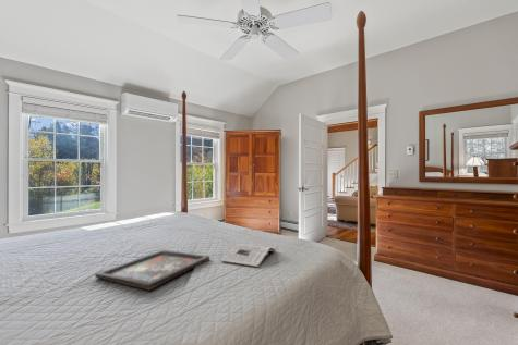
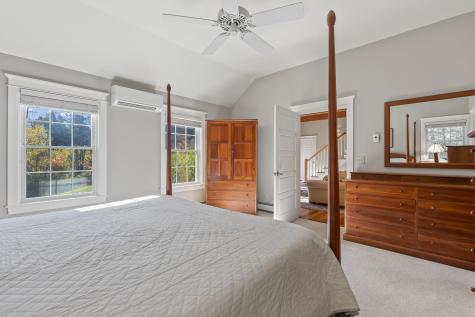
- decorative tray (157, 266)
- magazine (250, 251)
